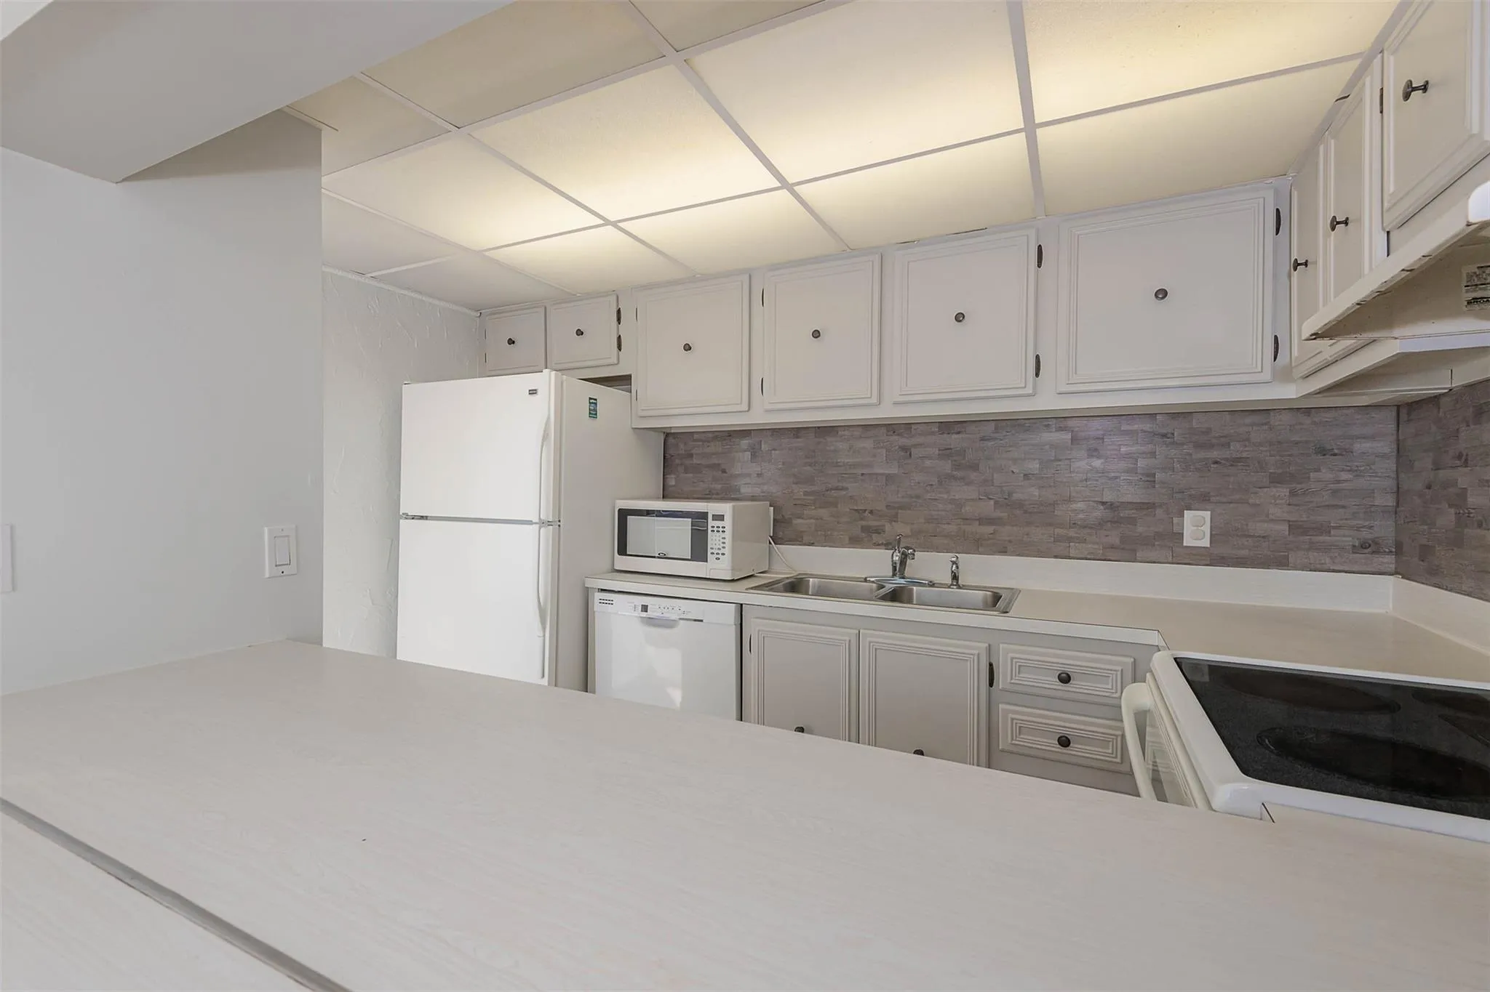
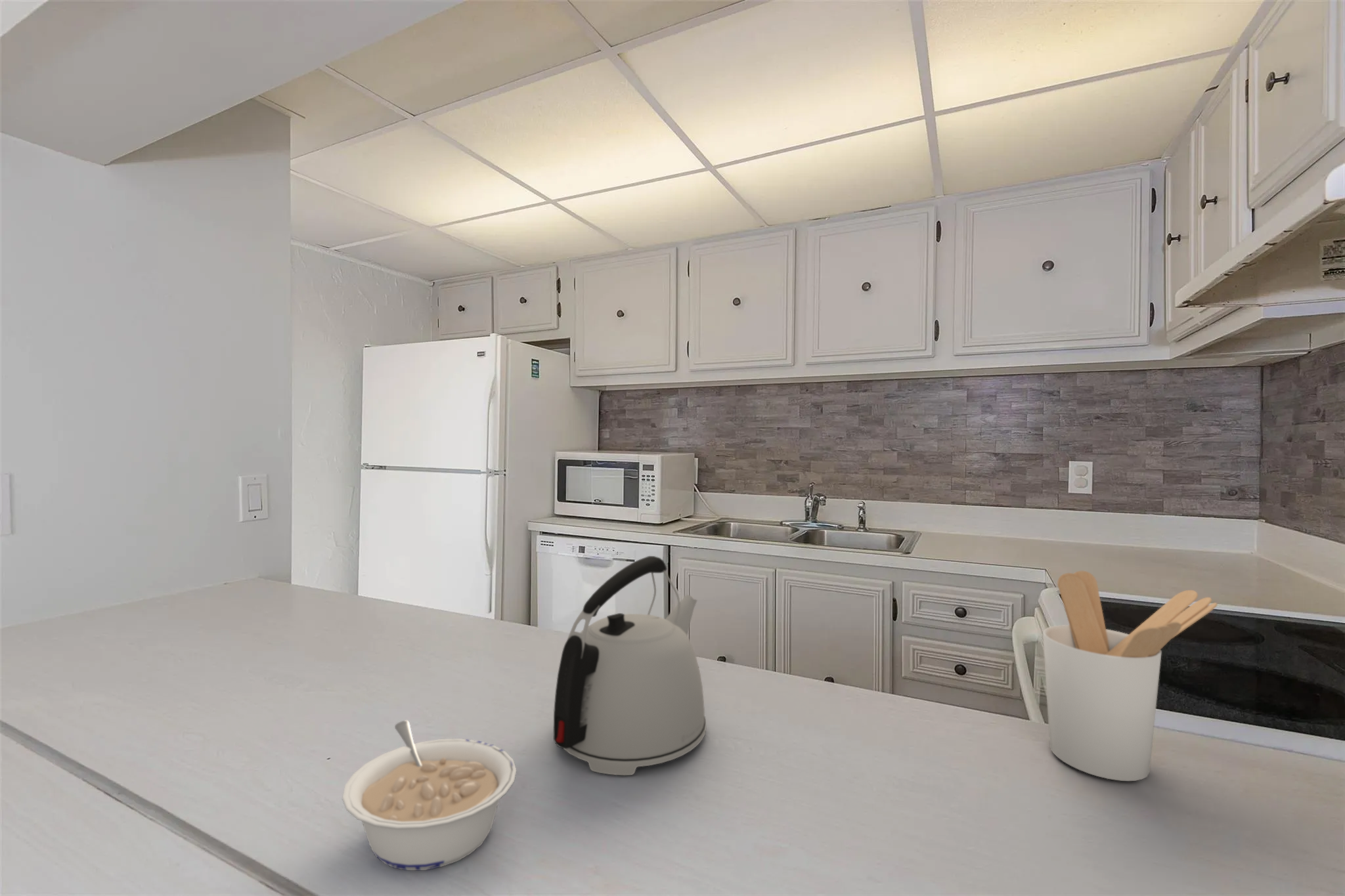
+ kettle (634, 645)
+ utensil holder (1127, 672)
+ legume (427, 798)
